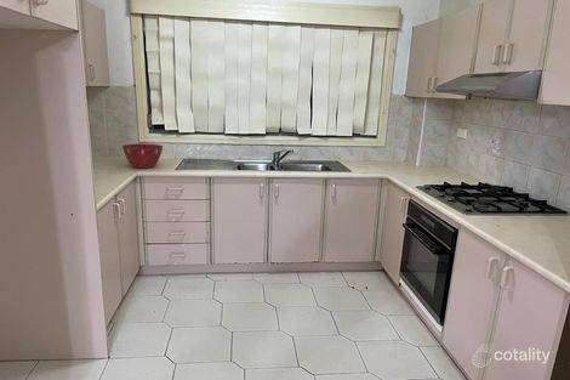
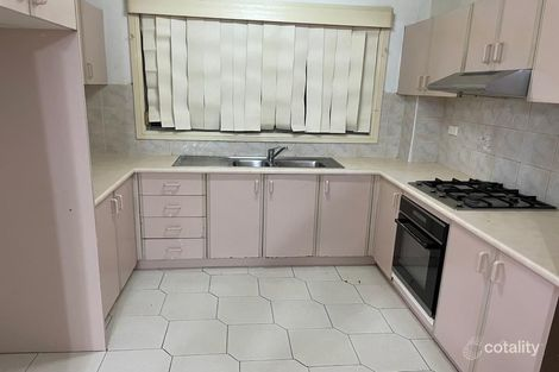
- mixing bowl (143, 155)
